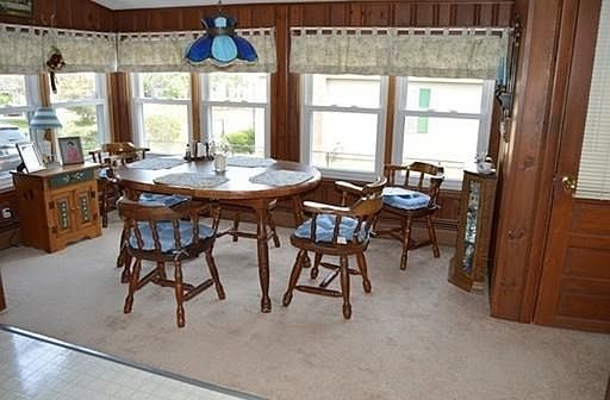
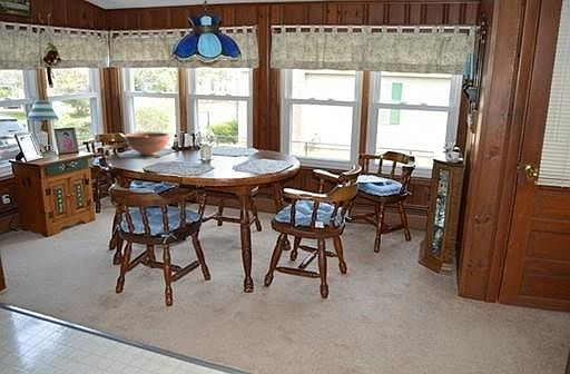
+ fruit bowl (148, 145)
